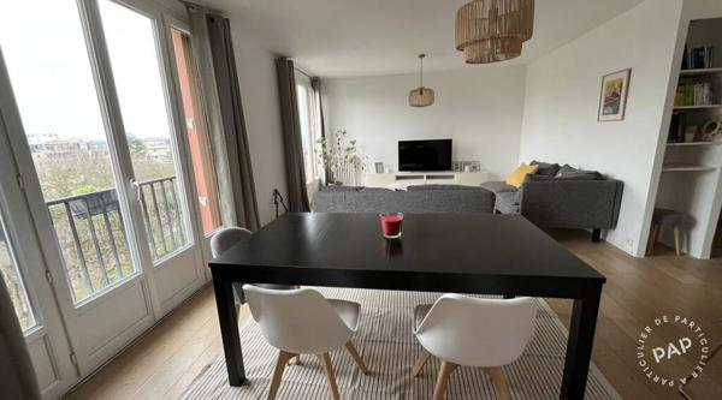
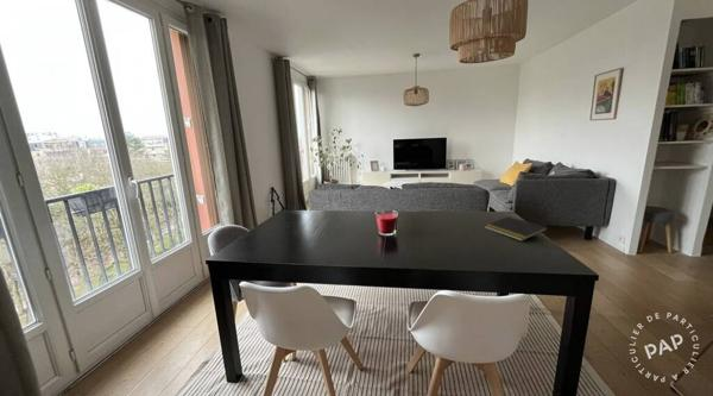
+ notepad (513, 227)
